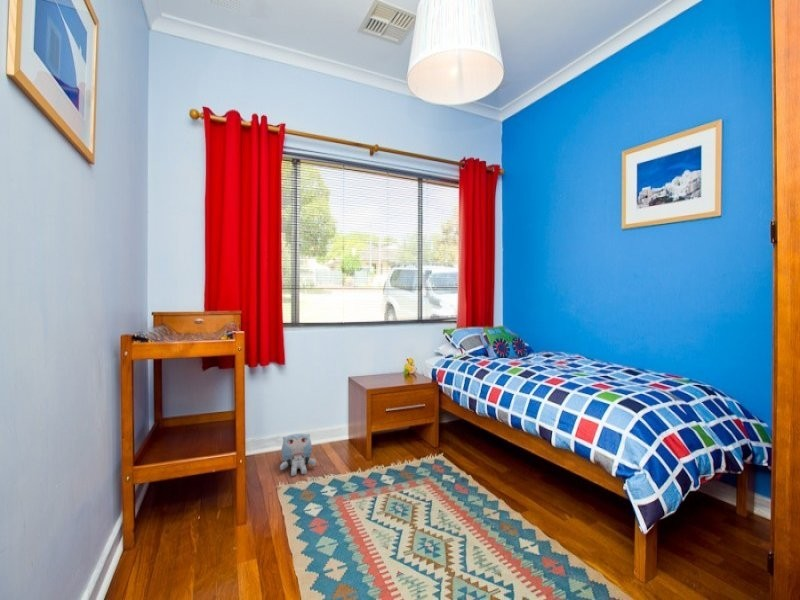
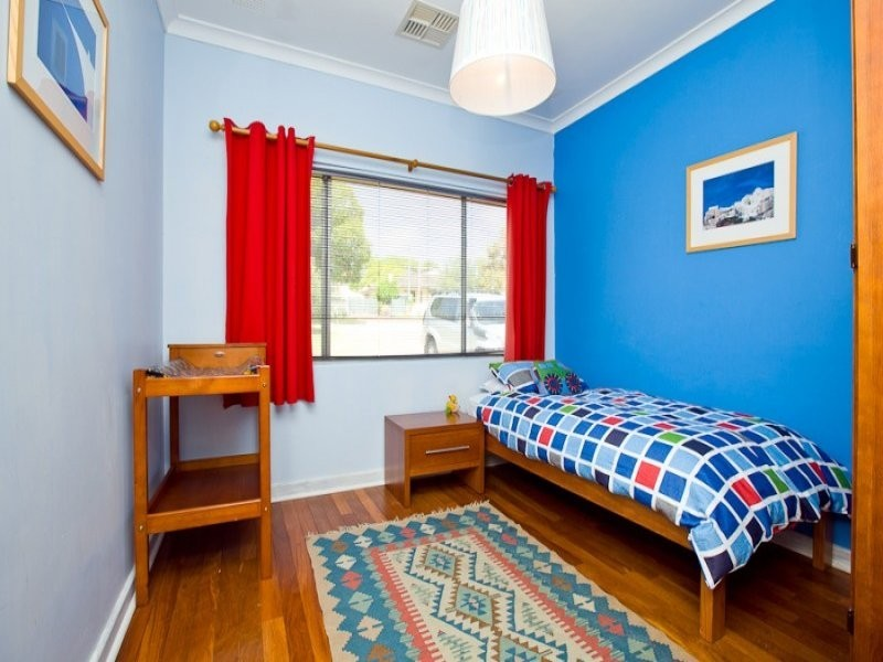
- plush toy (297, 451)
